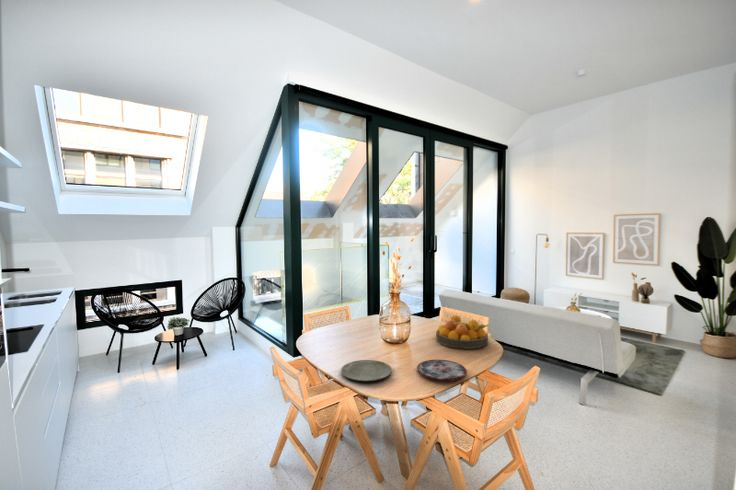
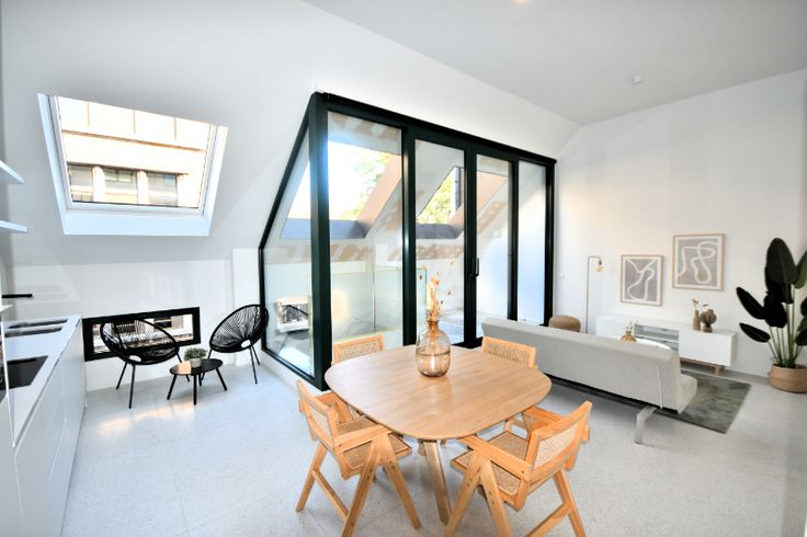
- fruit bowl (461, 329)
- plate (441, 369)
- plate (366, 370)
